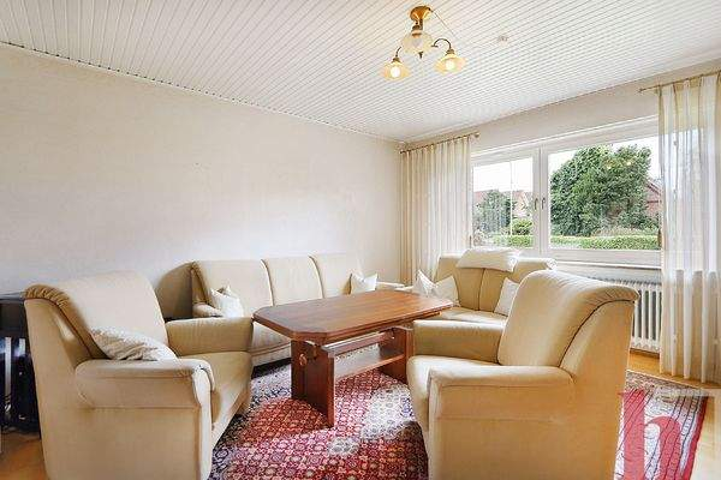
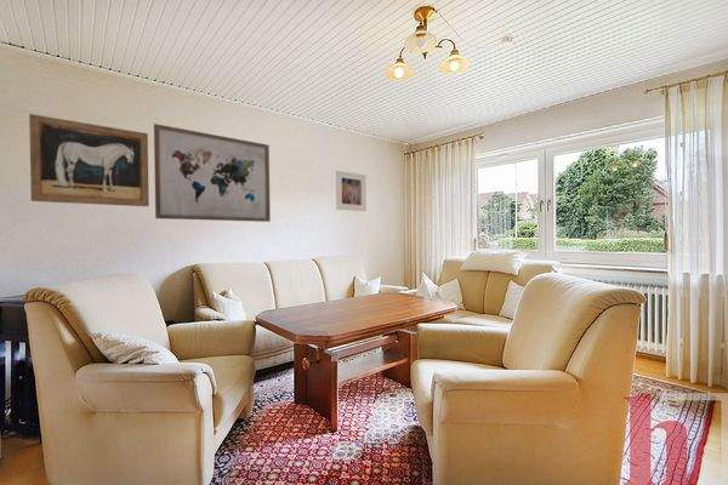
+ wall art (93, 164)
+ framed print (351, 192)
+ wall art (217, 177)
